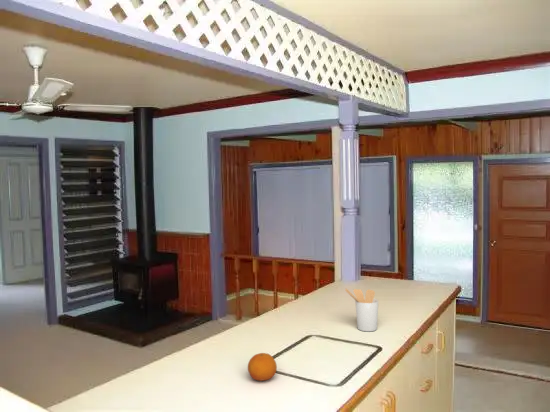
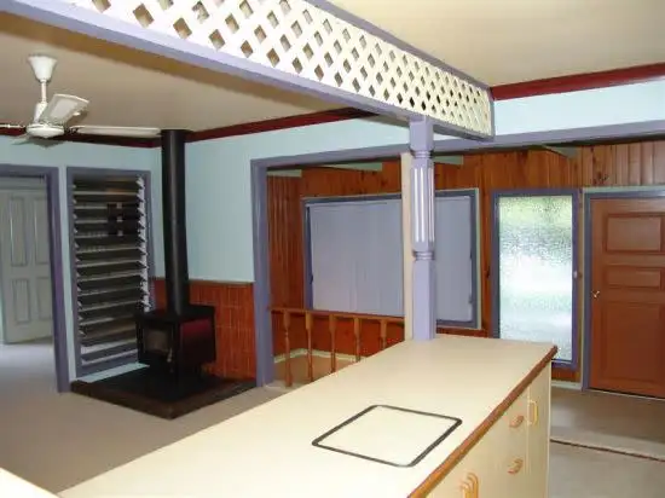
- utensil holder (361, 308)
- fruit (262, 366)
